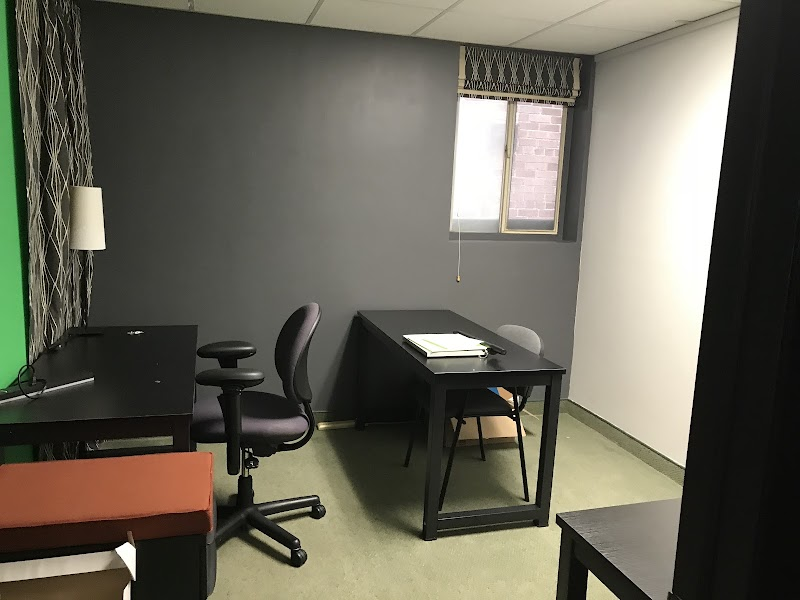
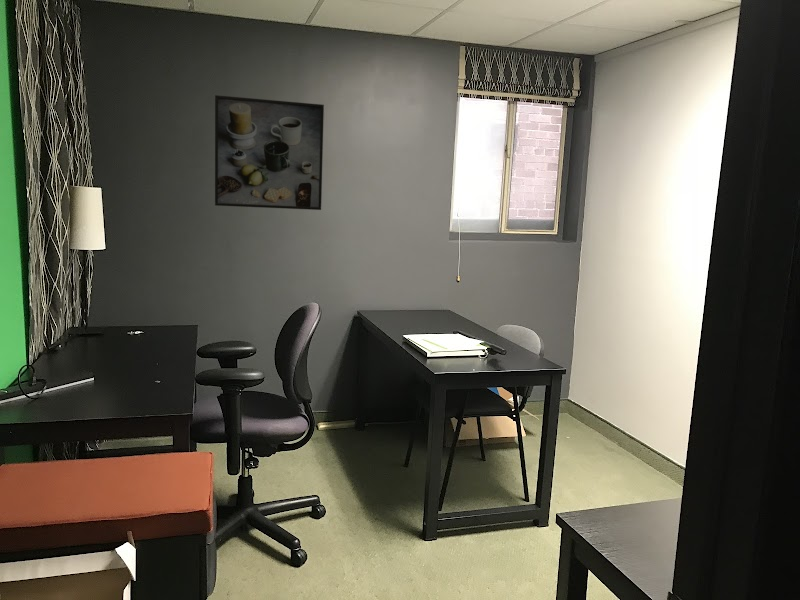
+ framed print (269, 154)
